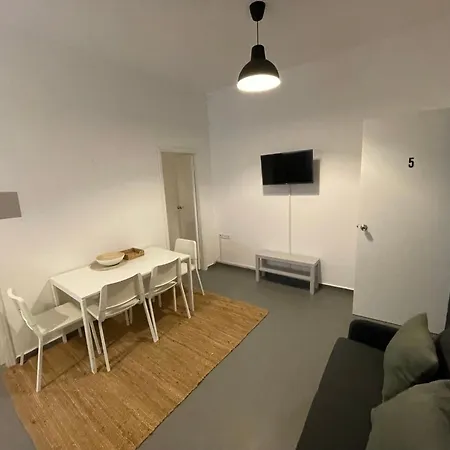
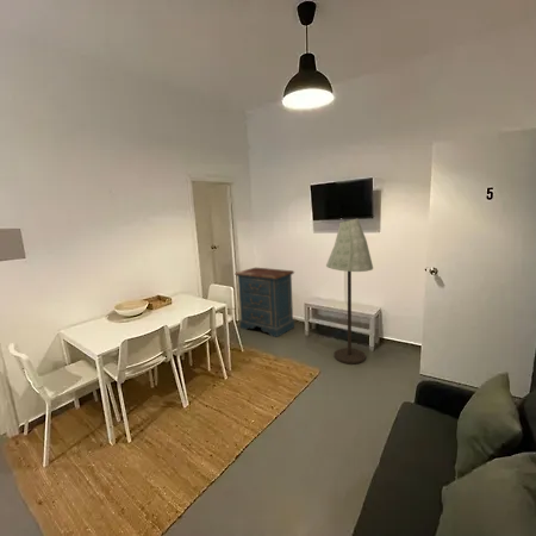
+ floor lamp (349, 289)
+ dresser (266, 300)
